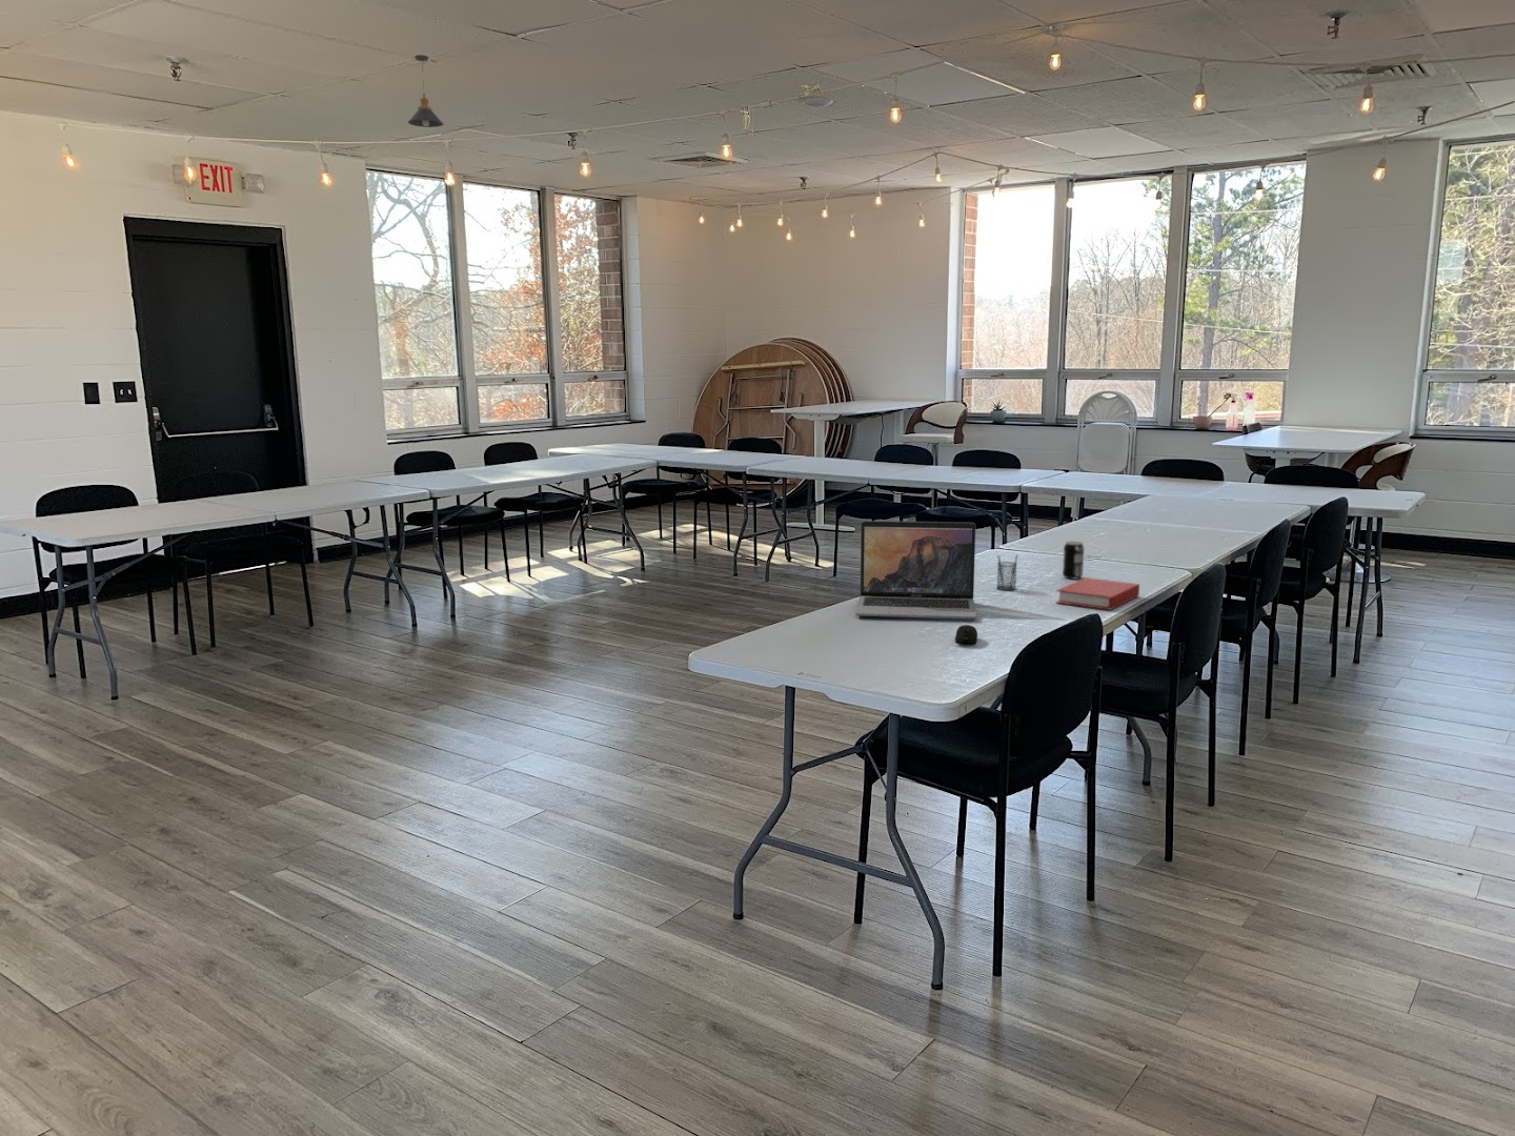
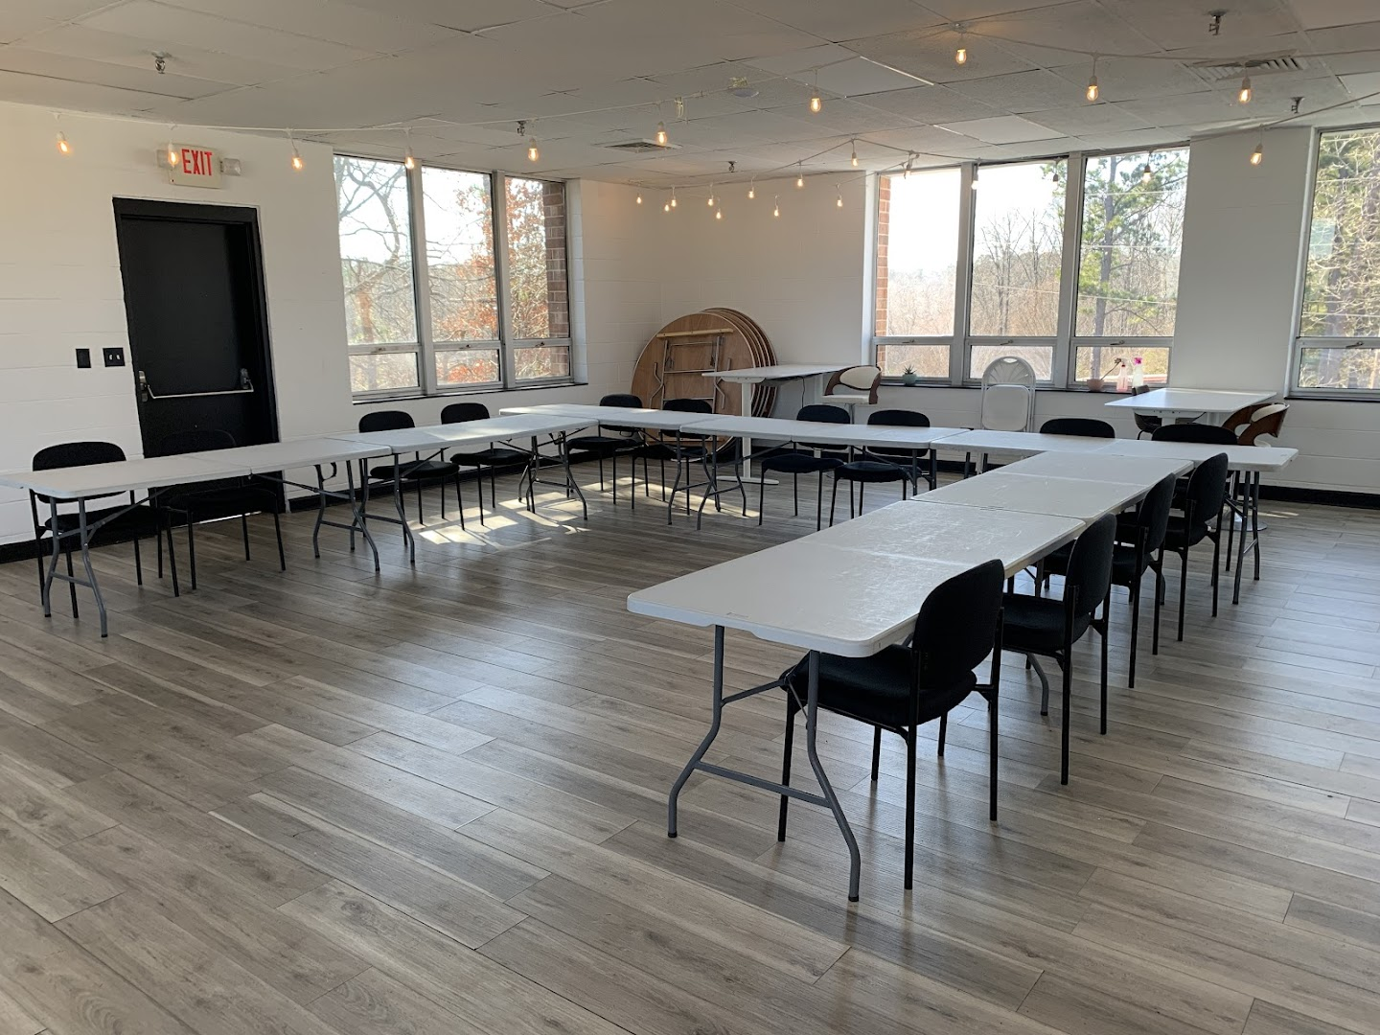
- beverage can (1074, 560)
- book (1097, 592)
- pencil holder (1007, 569)
- computer mouse (966, 634)
- pendant light (423, 93)
- laptop (916, 568)
